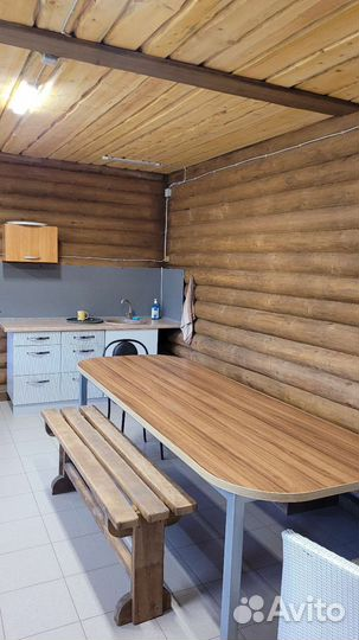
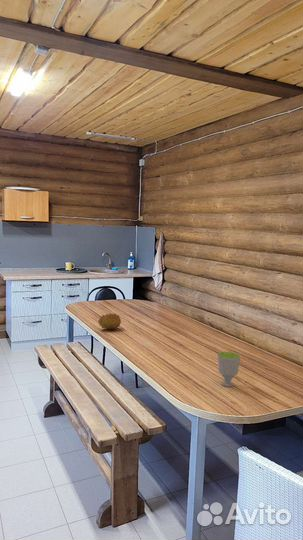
+ fruit (109, 321)
+ cup (228, 369)
